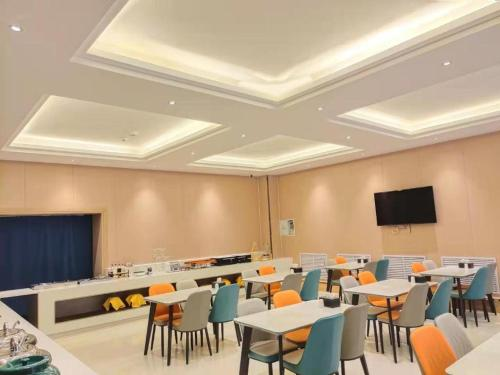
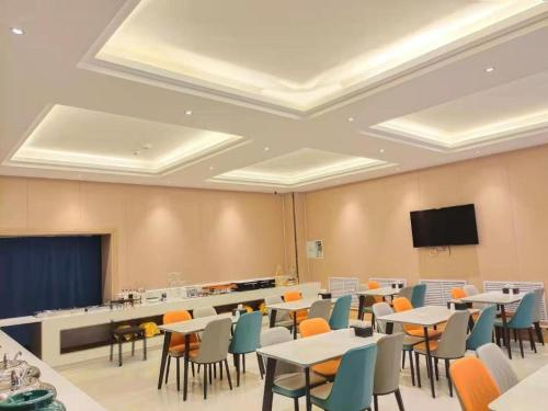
+ dining chair (127, 330)
